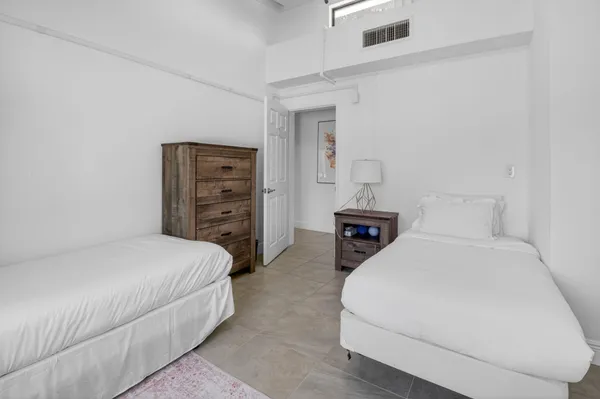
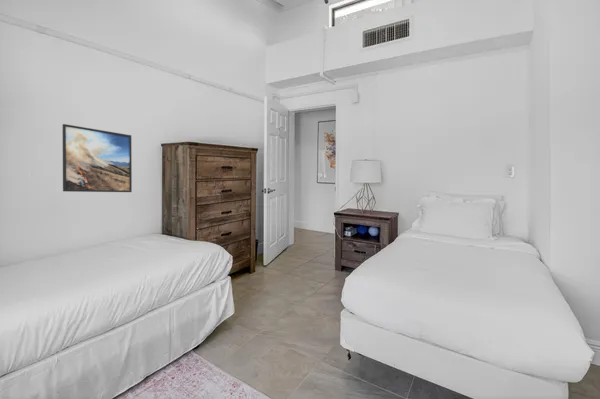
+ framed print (99, 161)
